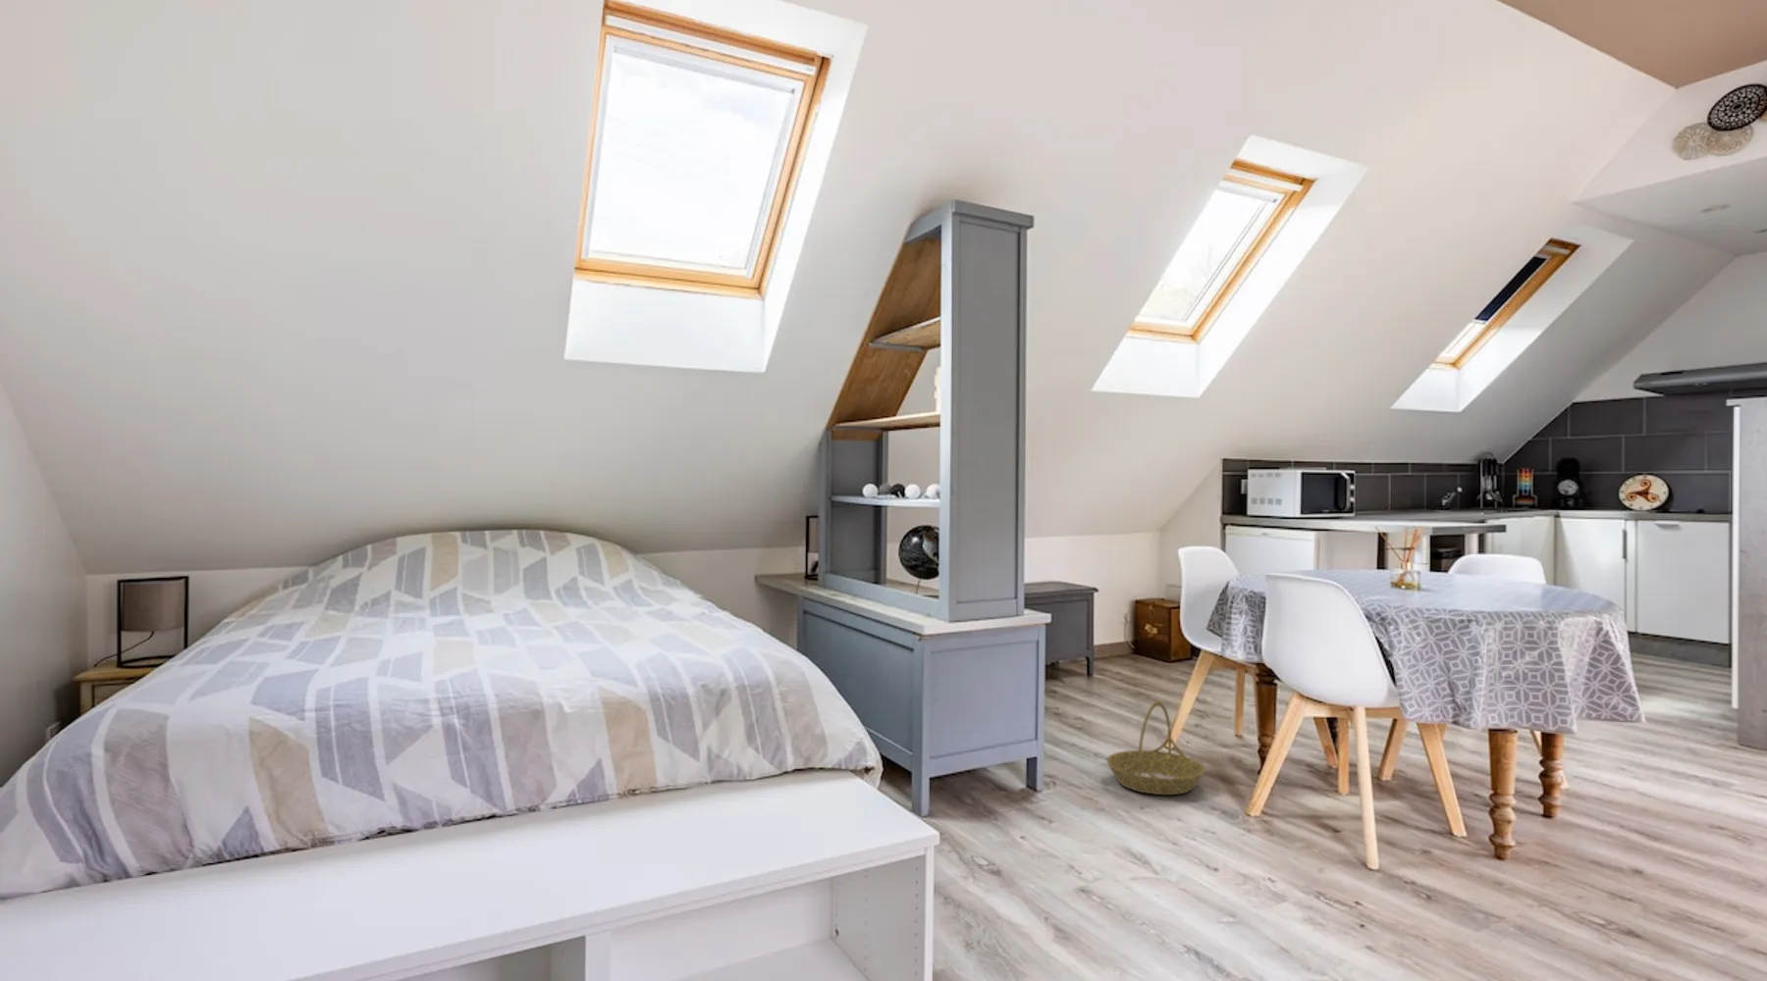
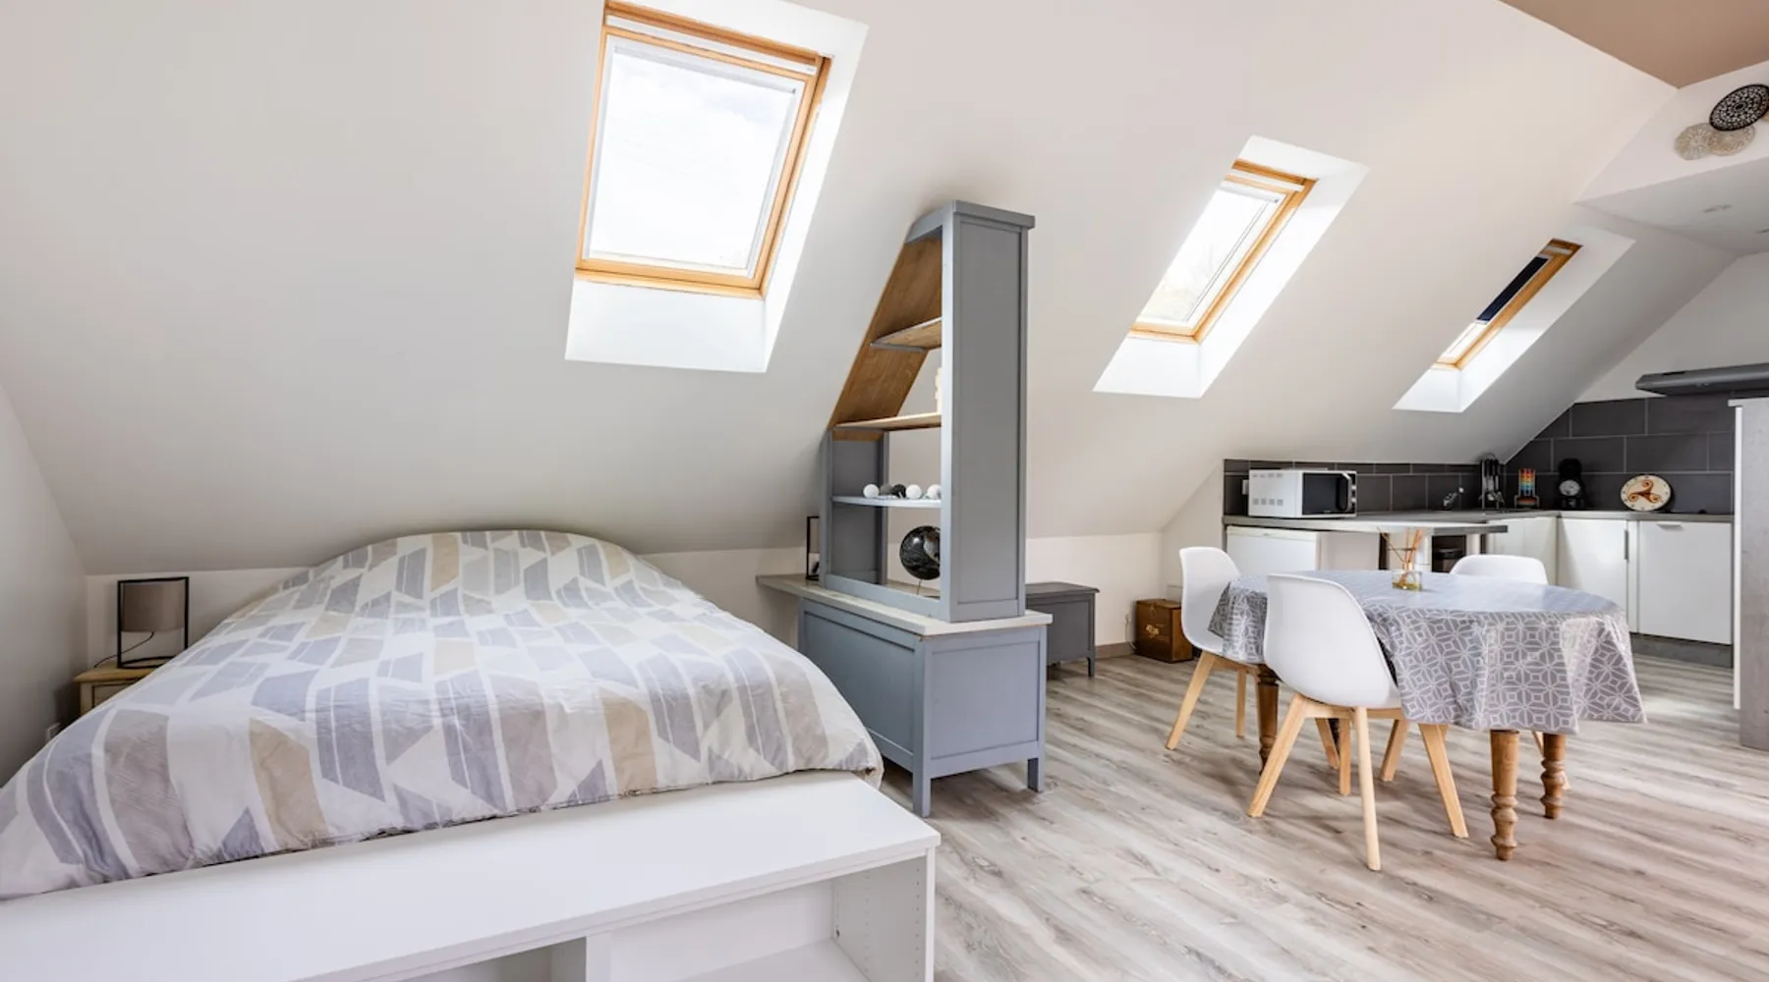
- basket (1158, 747)
